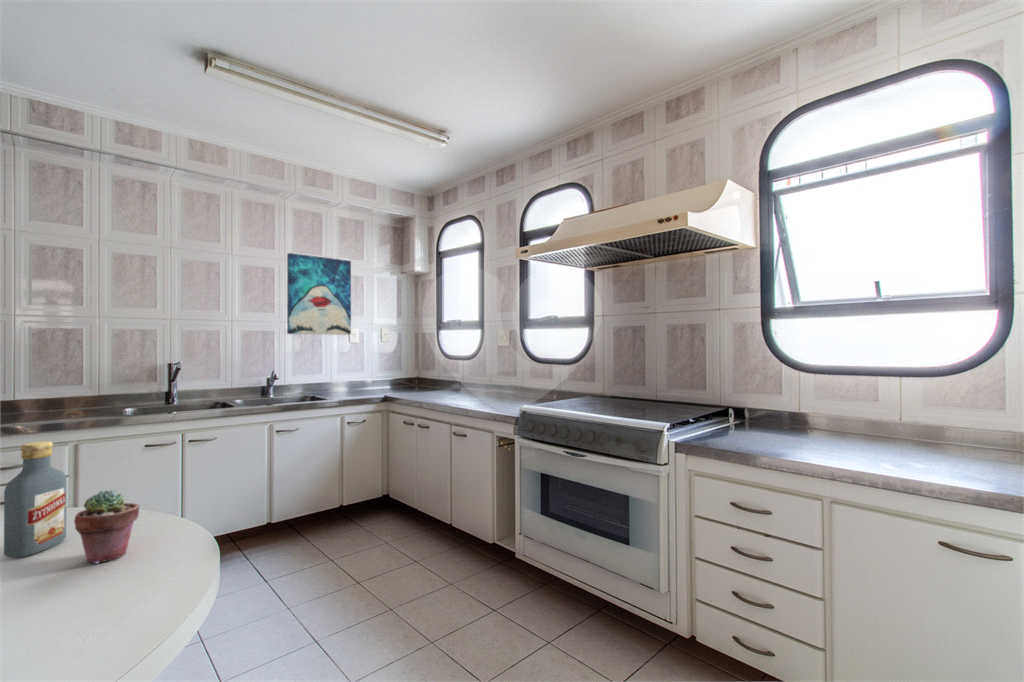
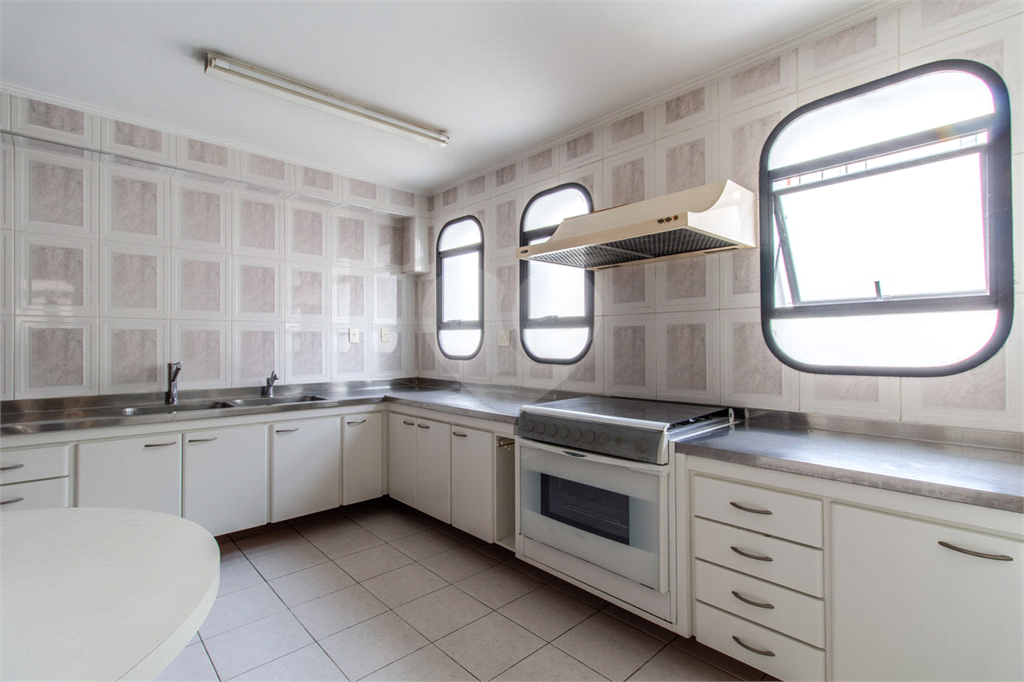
- potted succulent (107, 522)
- vodka (36, 495)
- wall art (320, 295)
